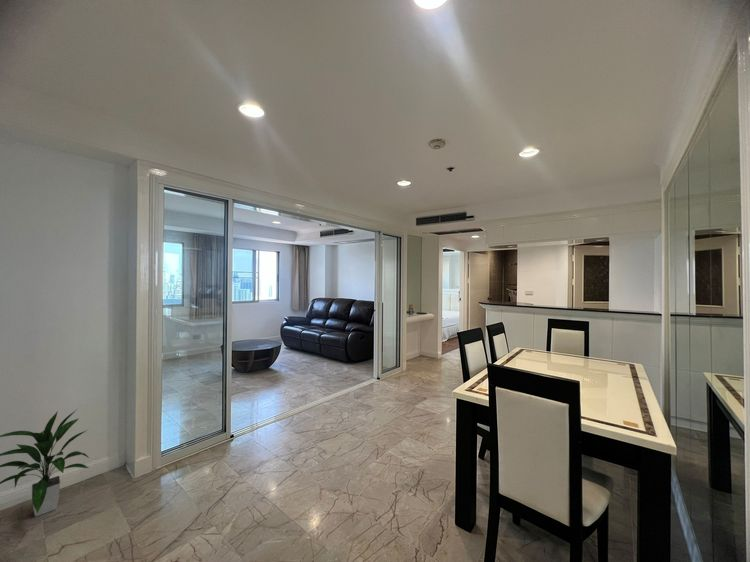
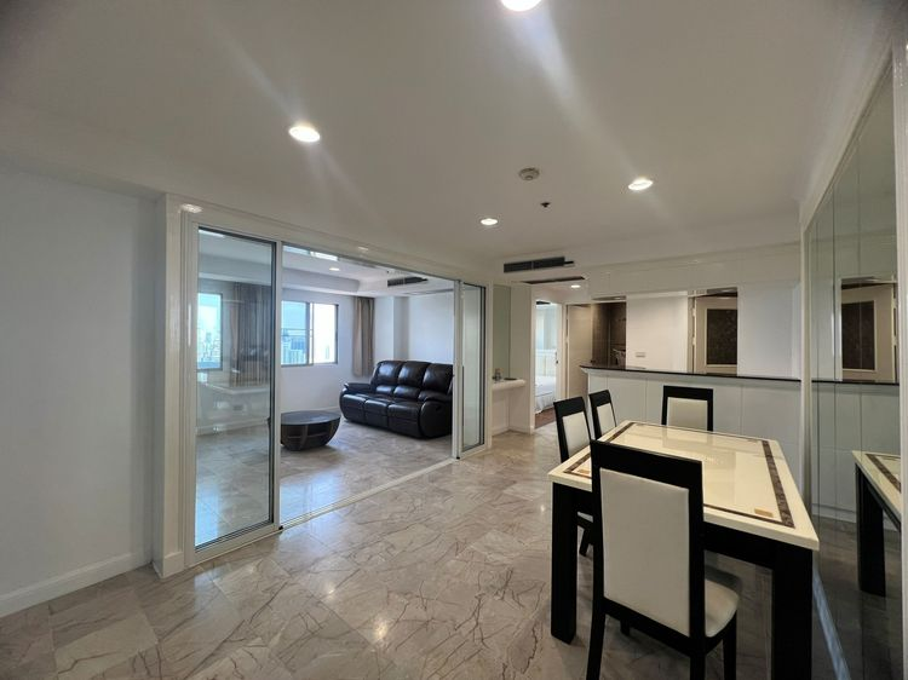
- indoor plant (44, 463)
